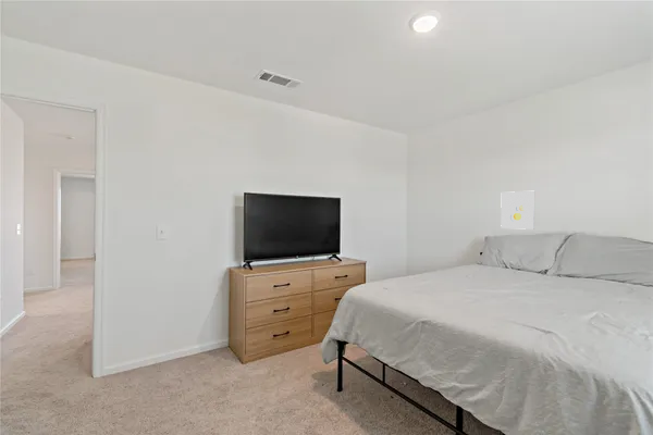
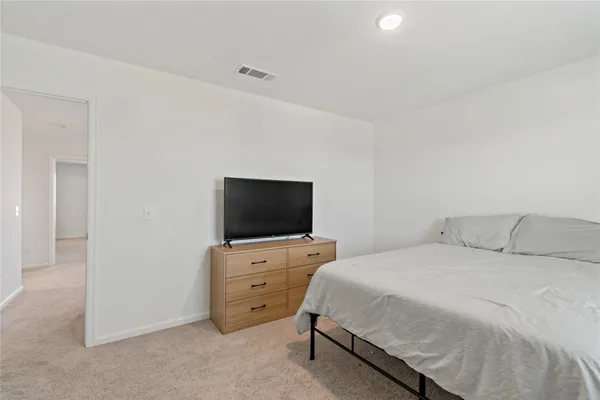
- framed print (517, 210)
